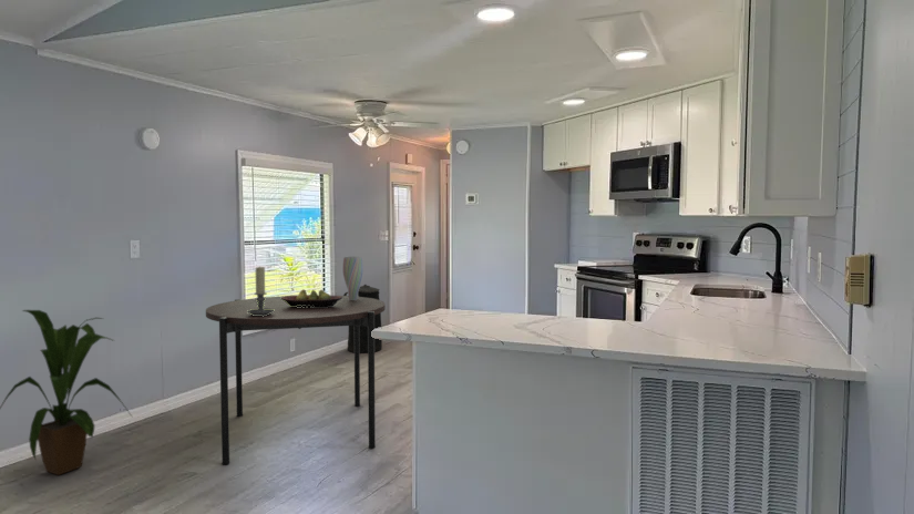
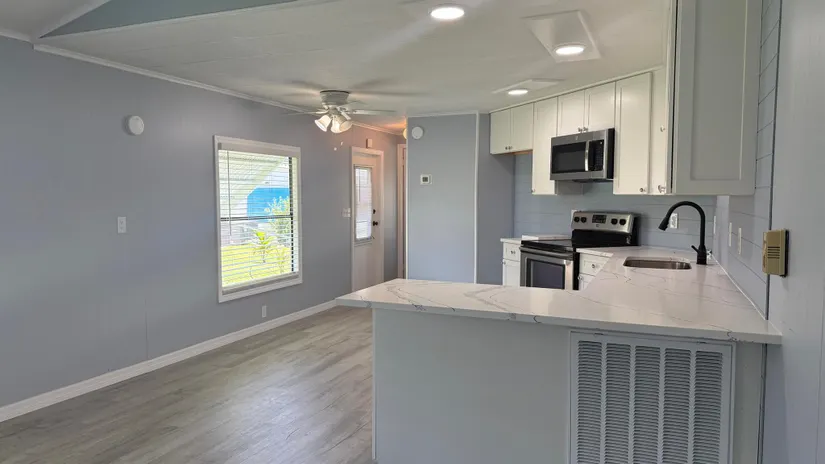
- candle holder (260, 290)
- vase (352, 277)
- dining table (299, 328)
- house plant (73, 382)
- fruit bowl (311, 297)
- trash can (362, 326)
